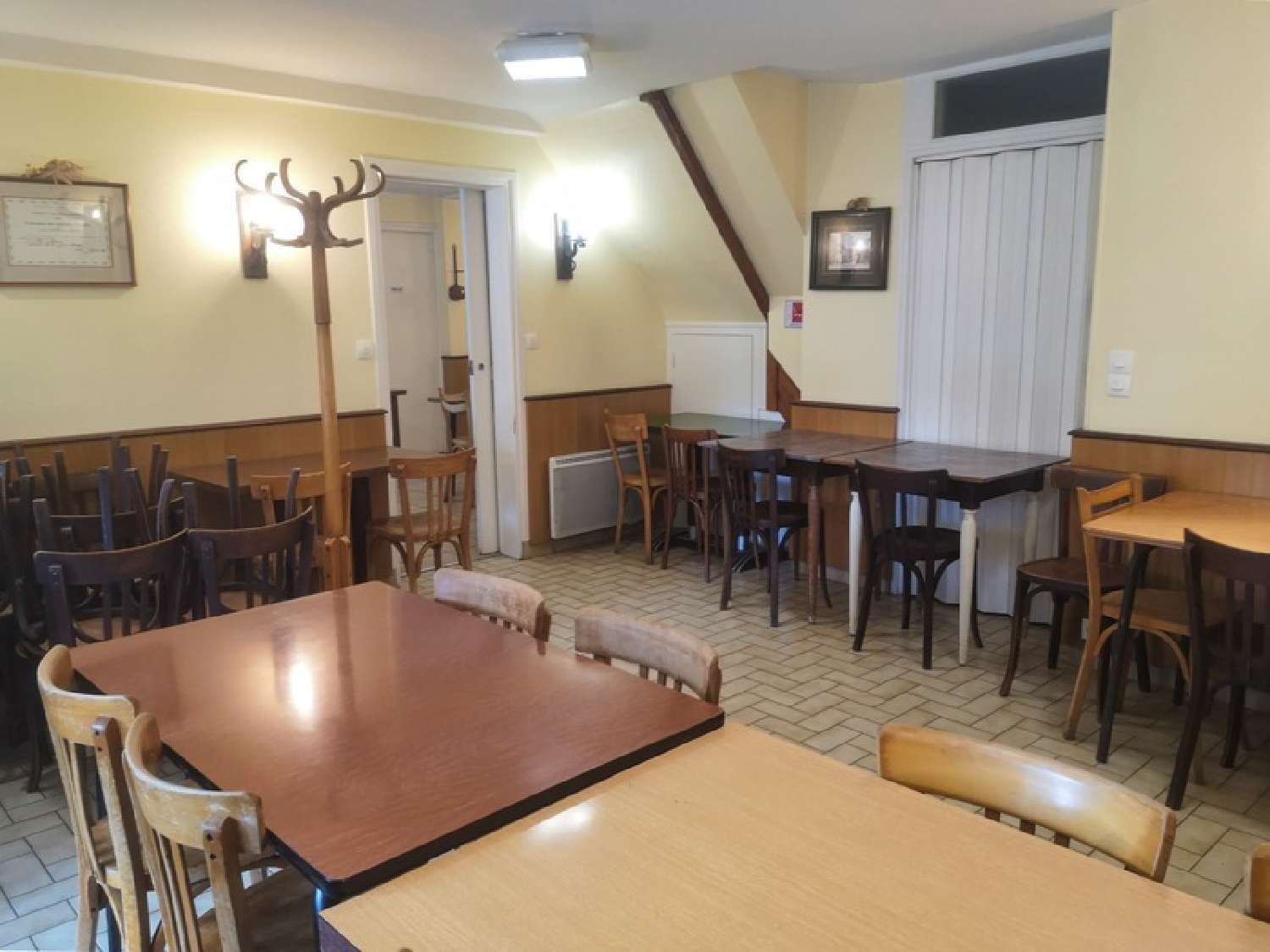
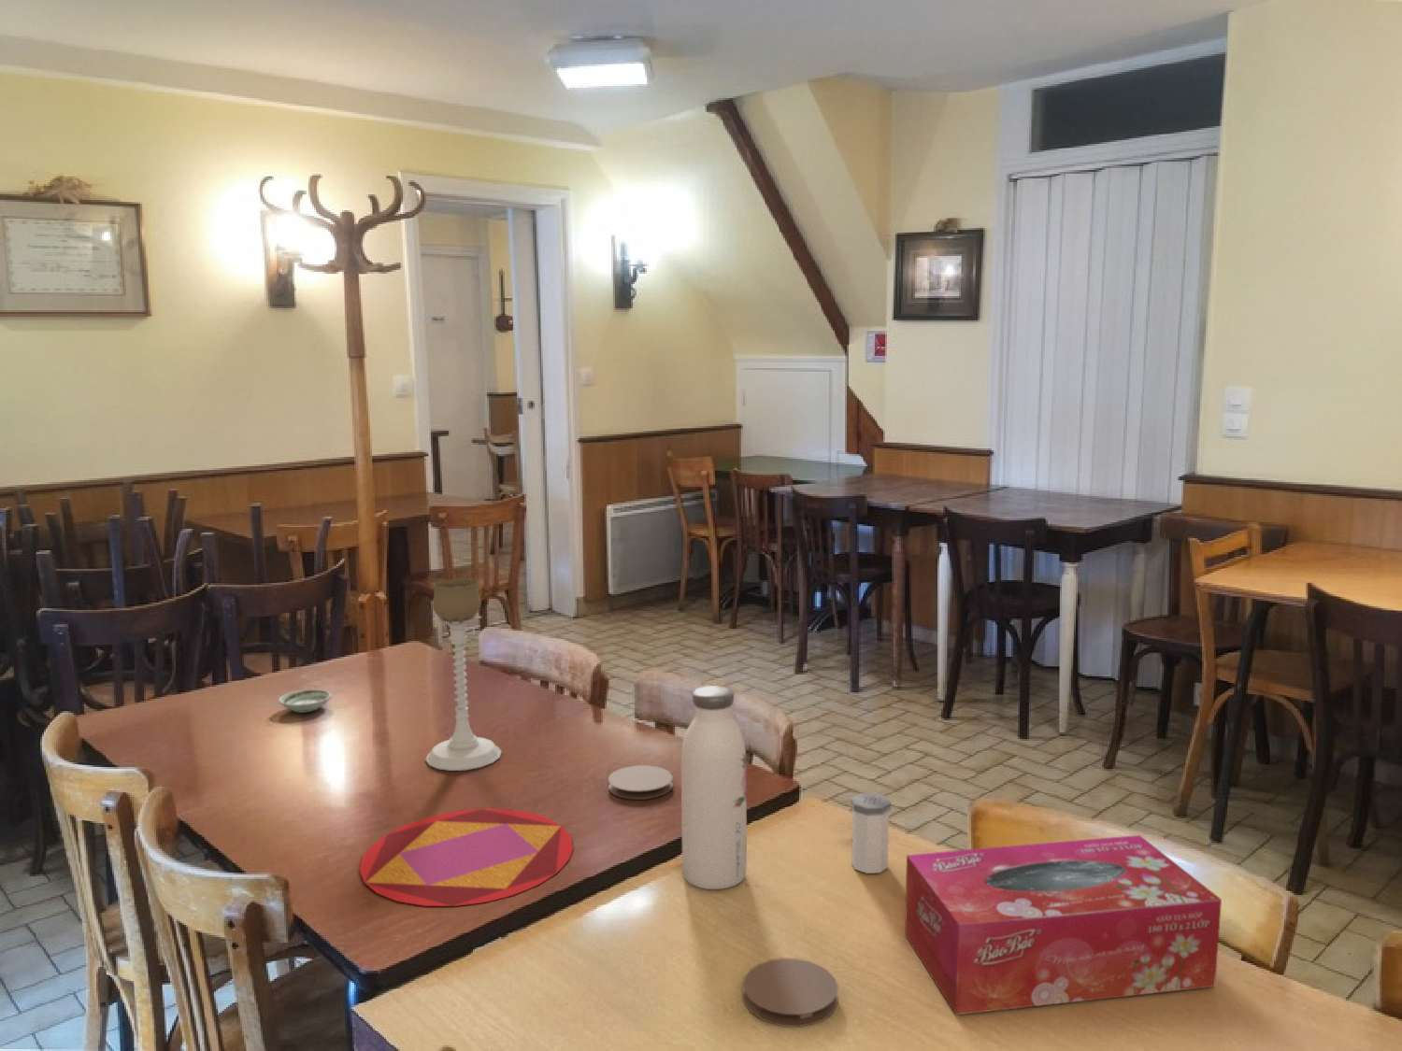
+ candle holder (460, 670)
+ coaster (640, 782)
+ salt shaker (870, 832)
+ saucer (305, 702)
+ plate (468, 852)
+ tissue box (1054, 917)
+ water bottle (713, 784)
+ coaster (789, 990)
